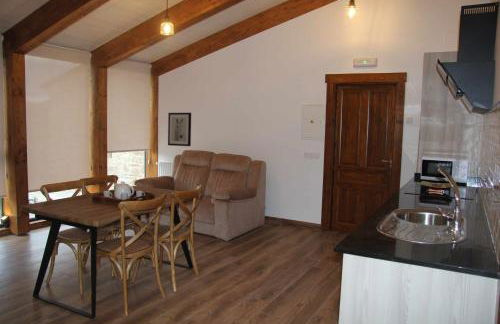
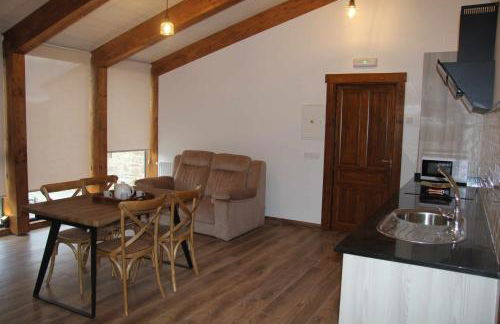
- wall art (179, 129)
